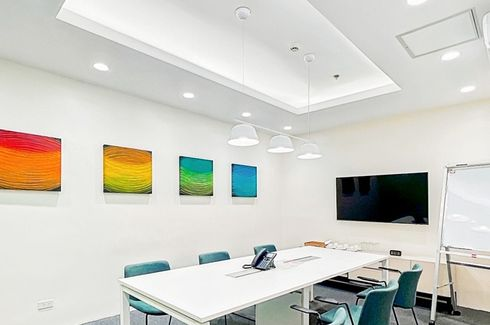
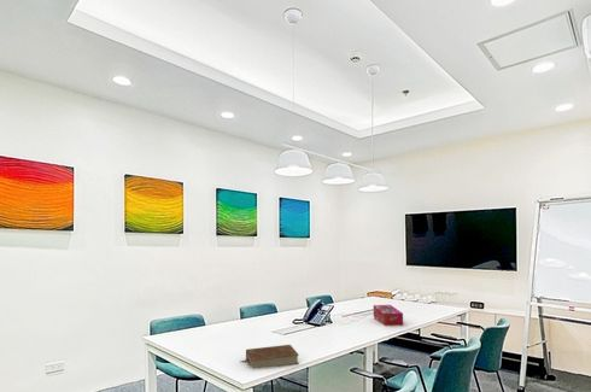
+ tissue box (387, 315)
+ book (271, 356)
